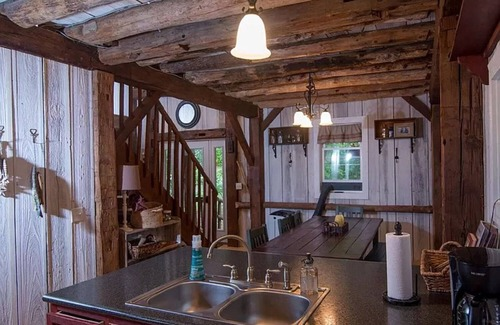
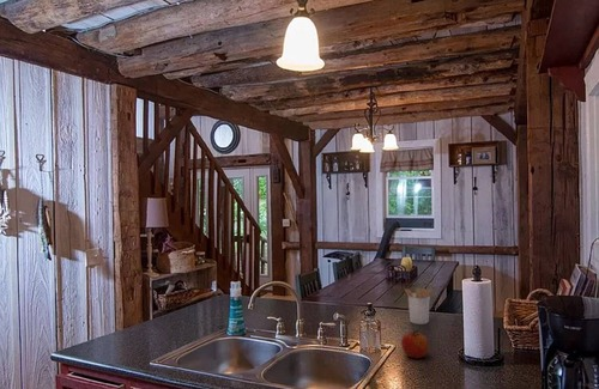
+ utensil holder (420, 303)
+ fruit (415, 342)
